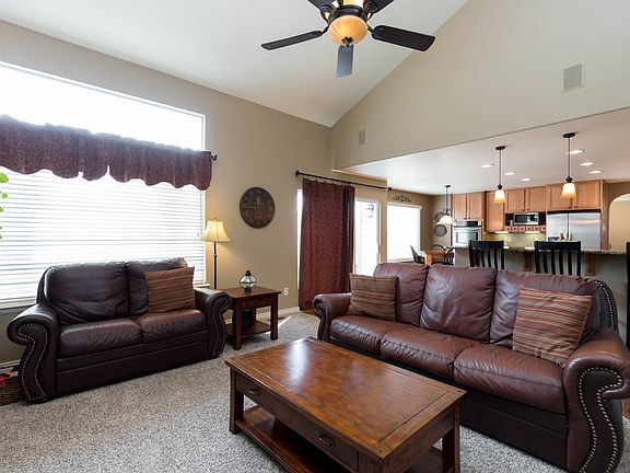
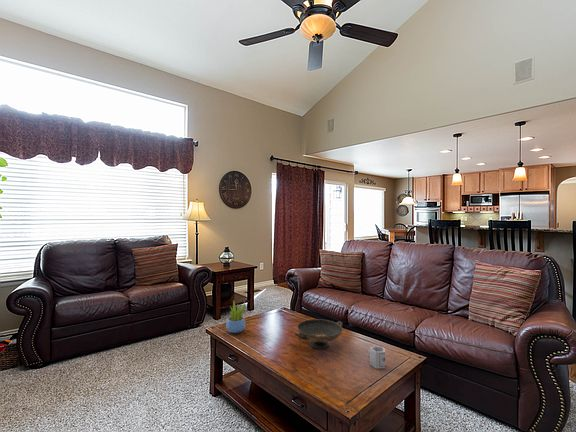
+ decorative bowl (319, 335)
+ cup (376, 356)
+ succulent plant (236, 316)
